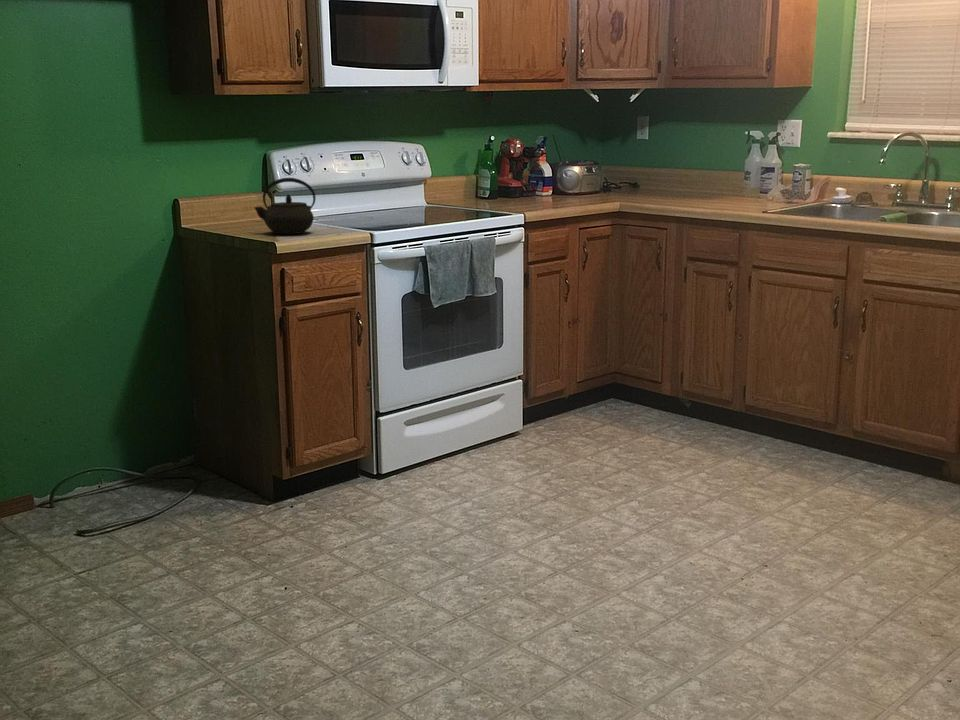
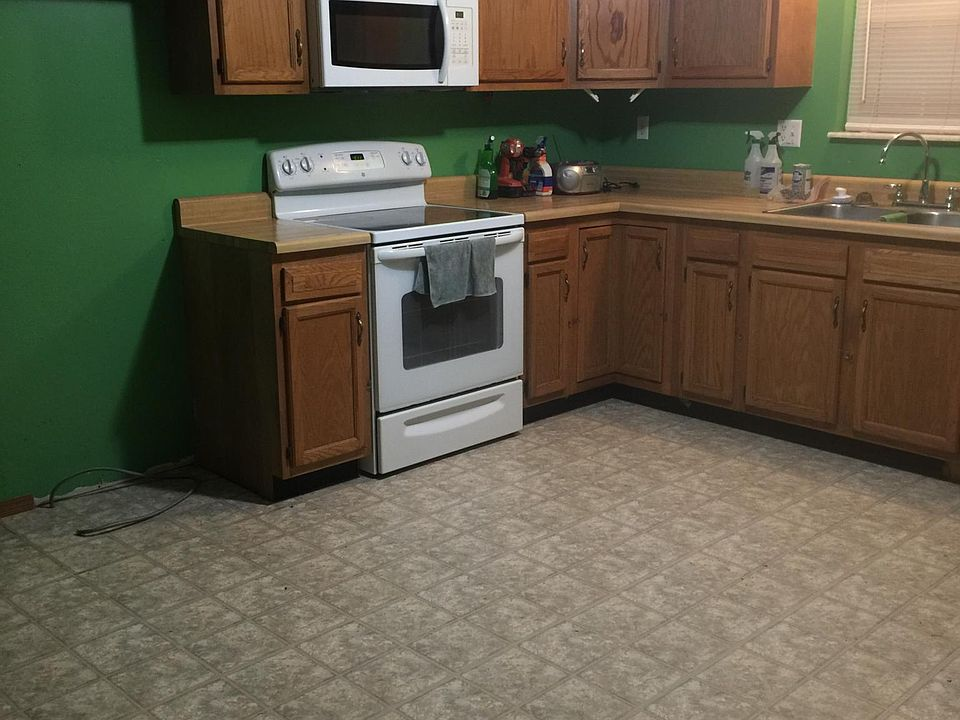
- kettle (285, 205)
